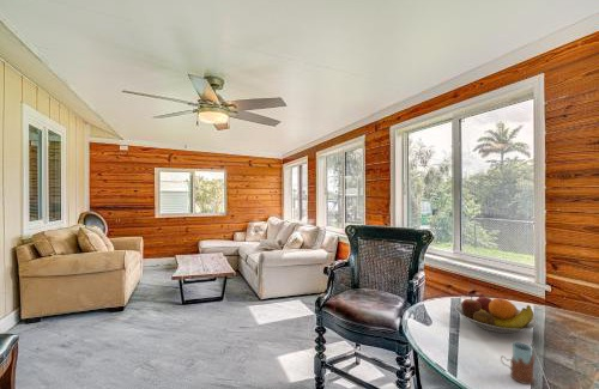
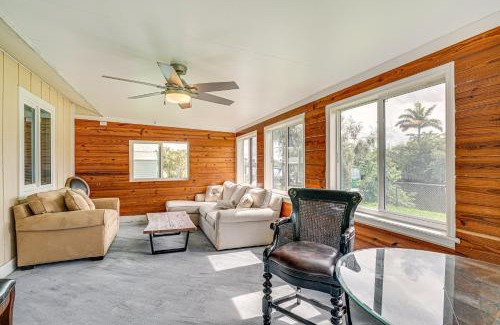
- fruit bowl (492, 310)
- drinking glass (516, 360)
